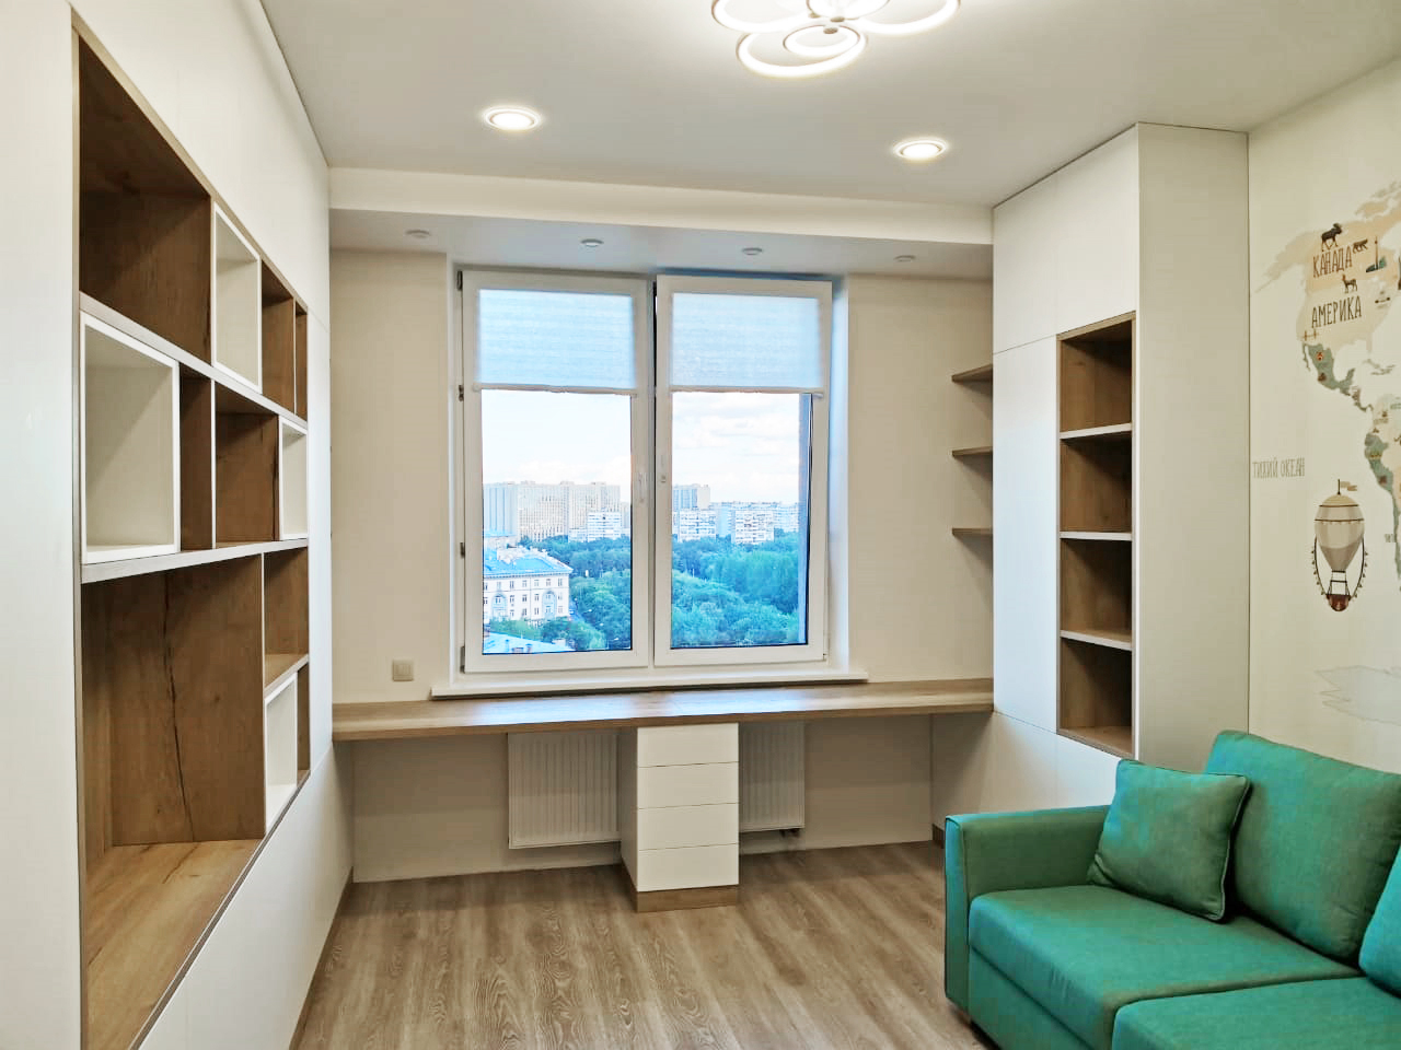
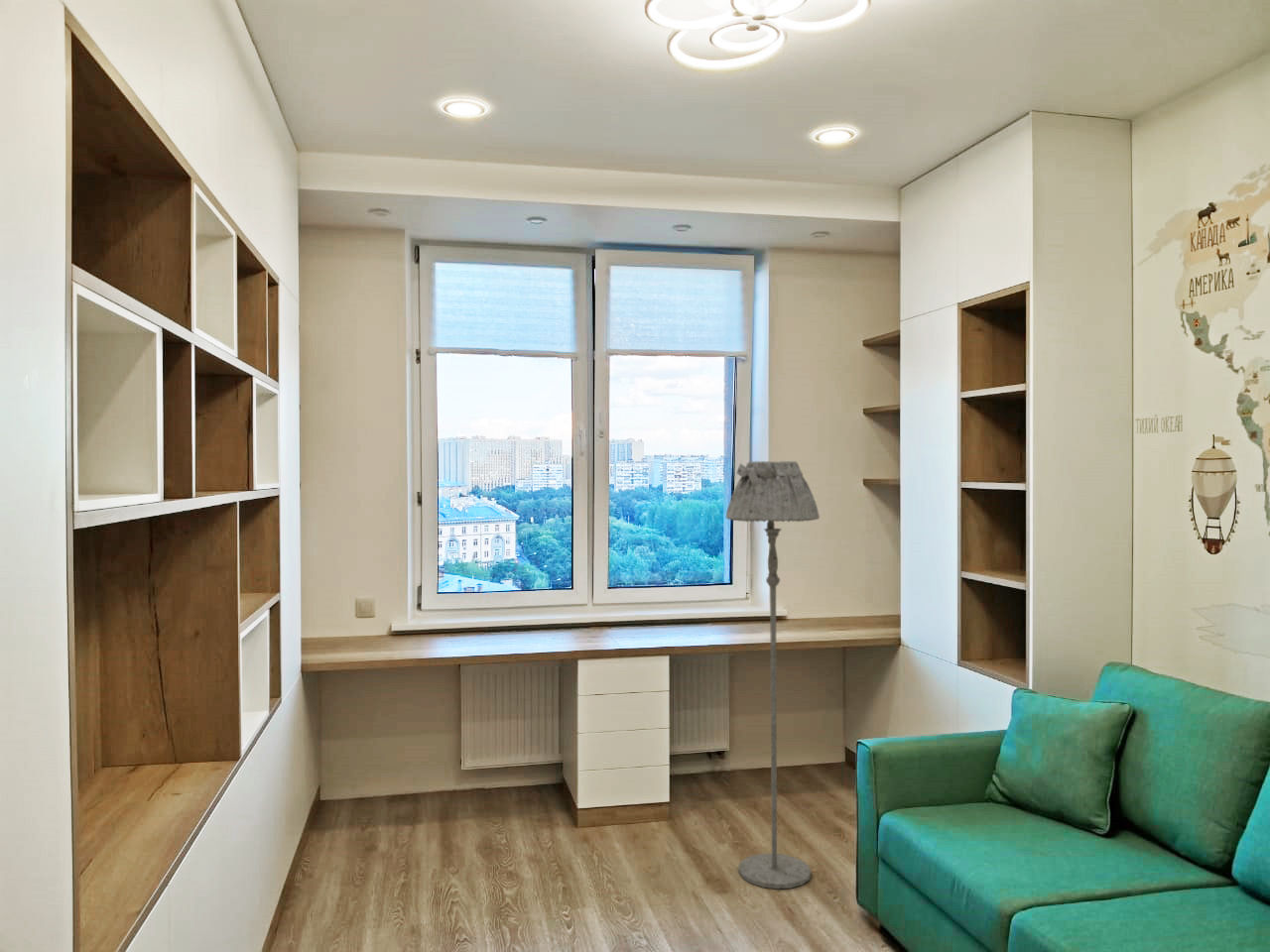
+ floor lamp (773, 666)
